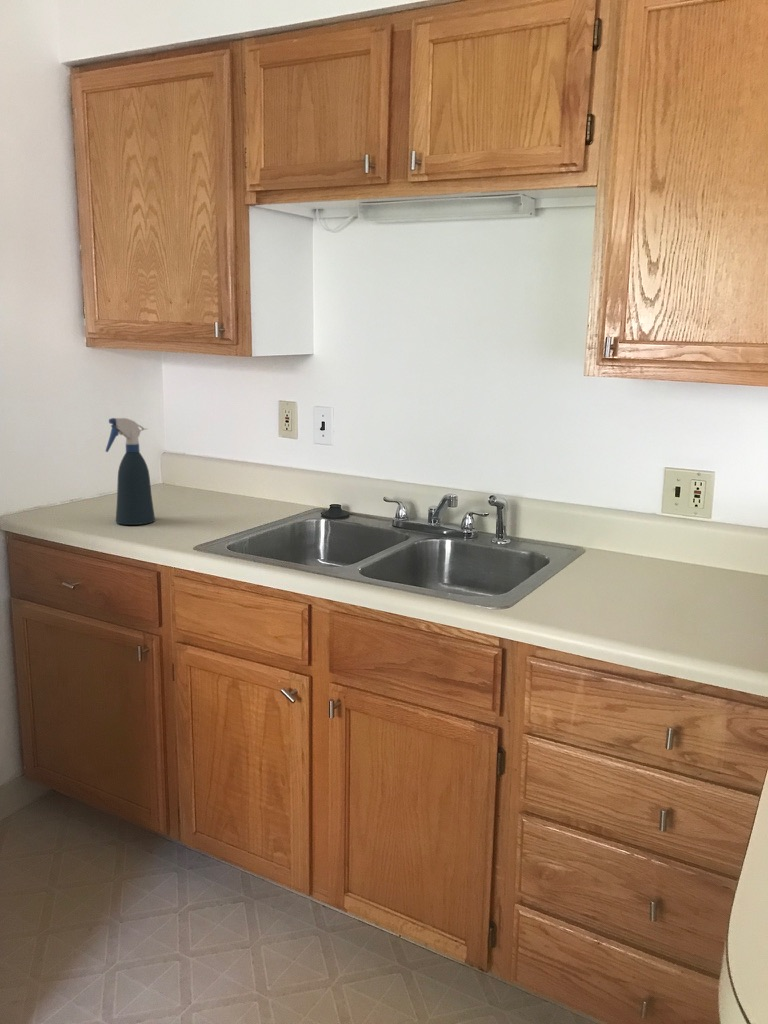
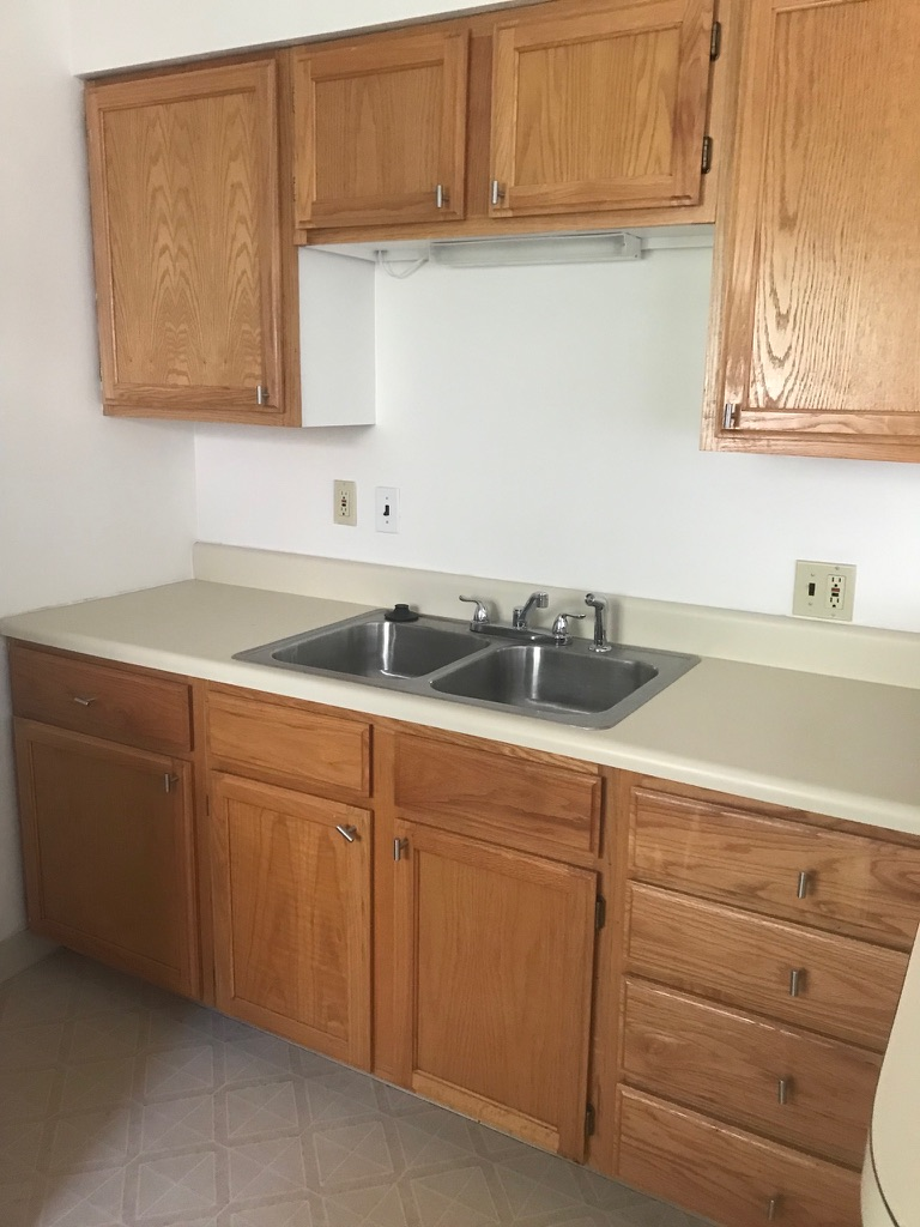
- spray bottle (132, 470)
